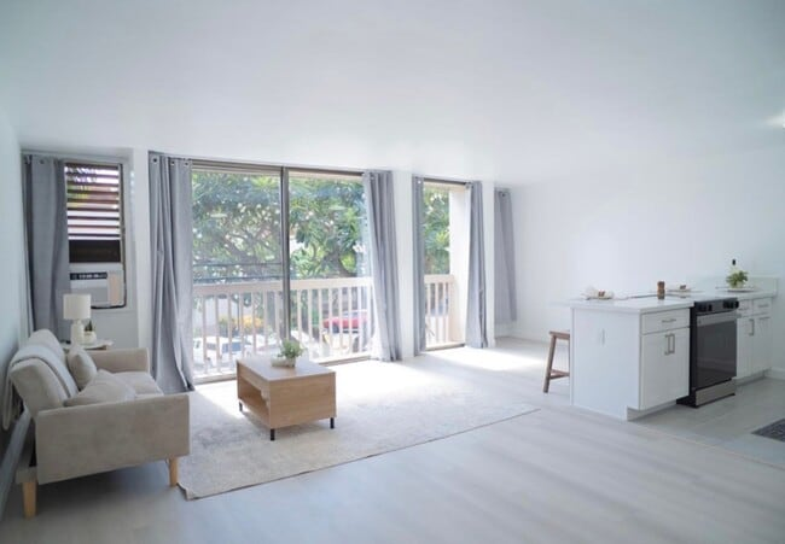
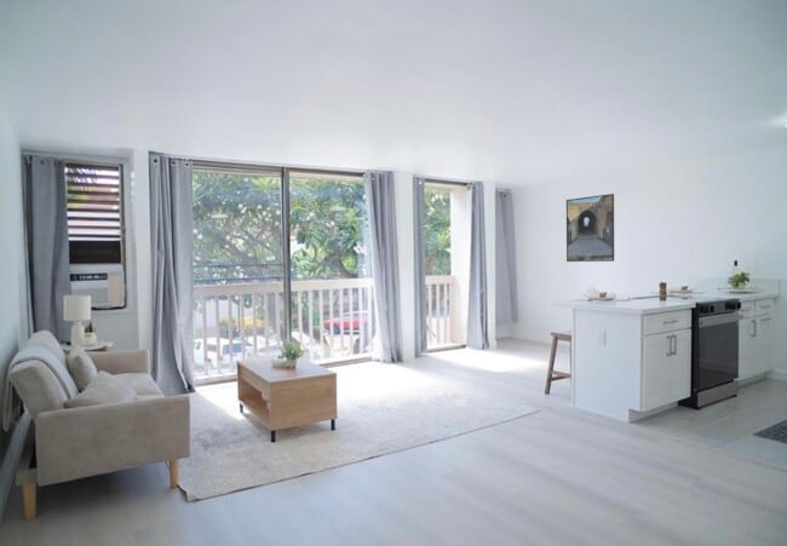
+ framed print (588, 229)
